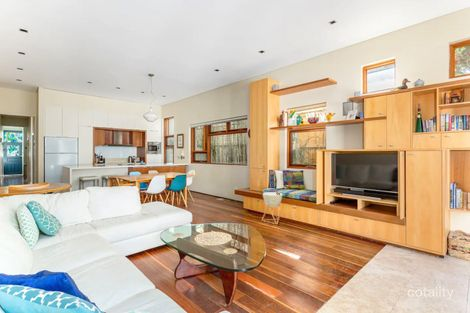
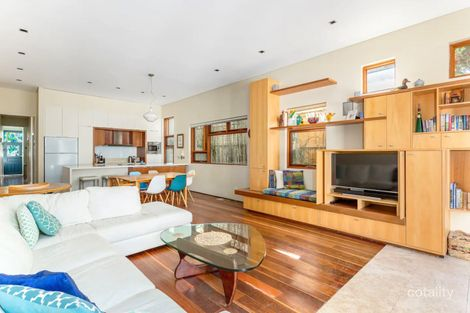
- planter (272, 208)
